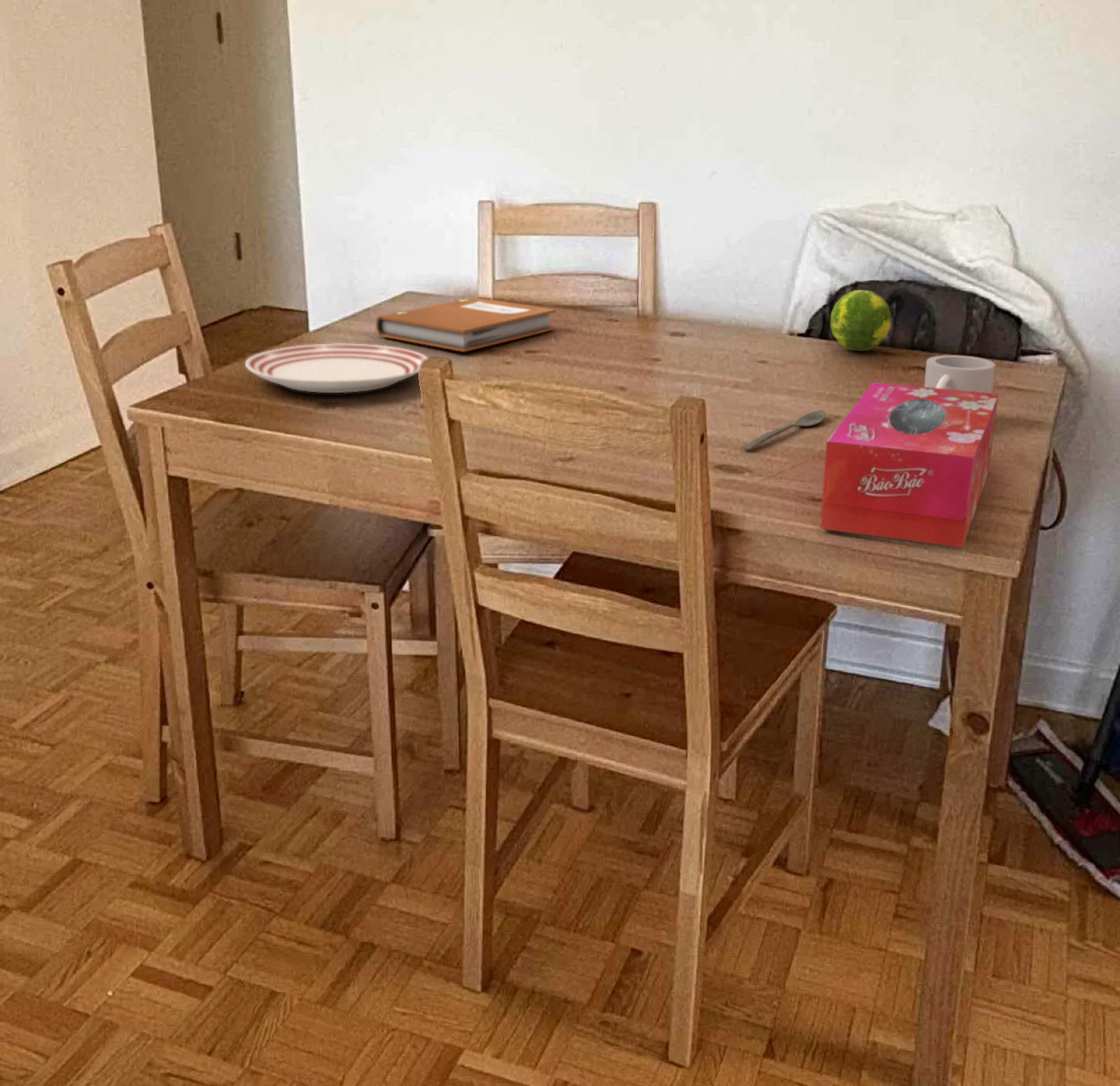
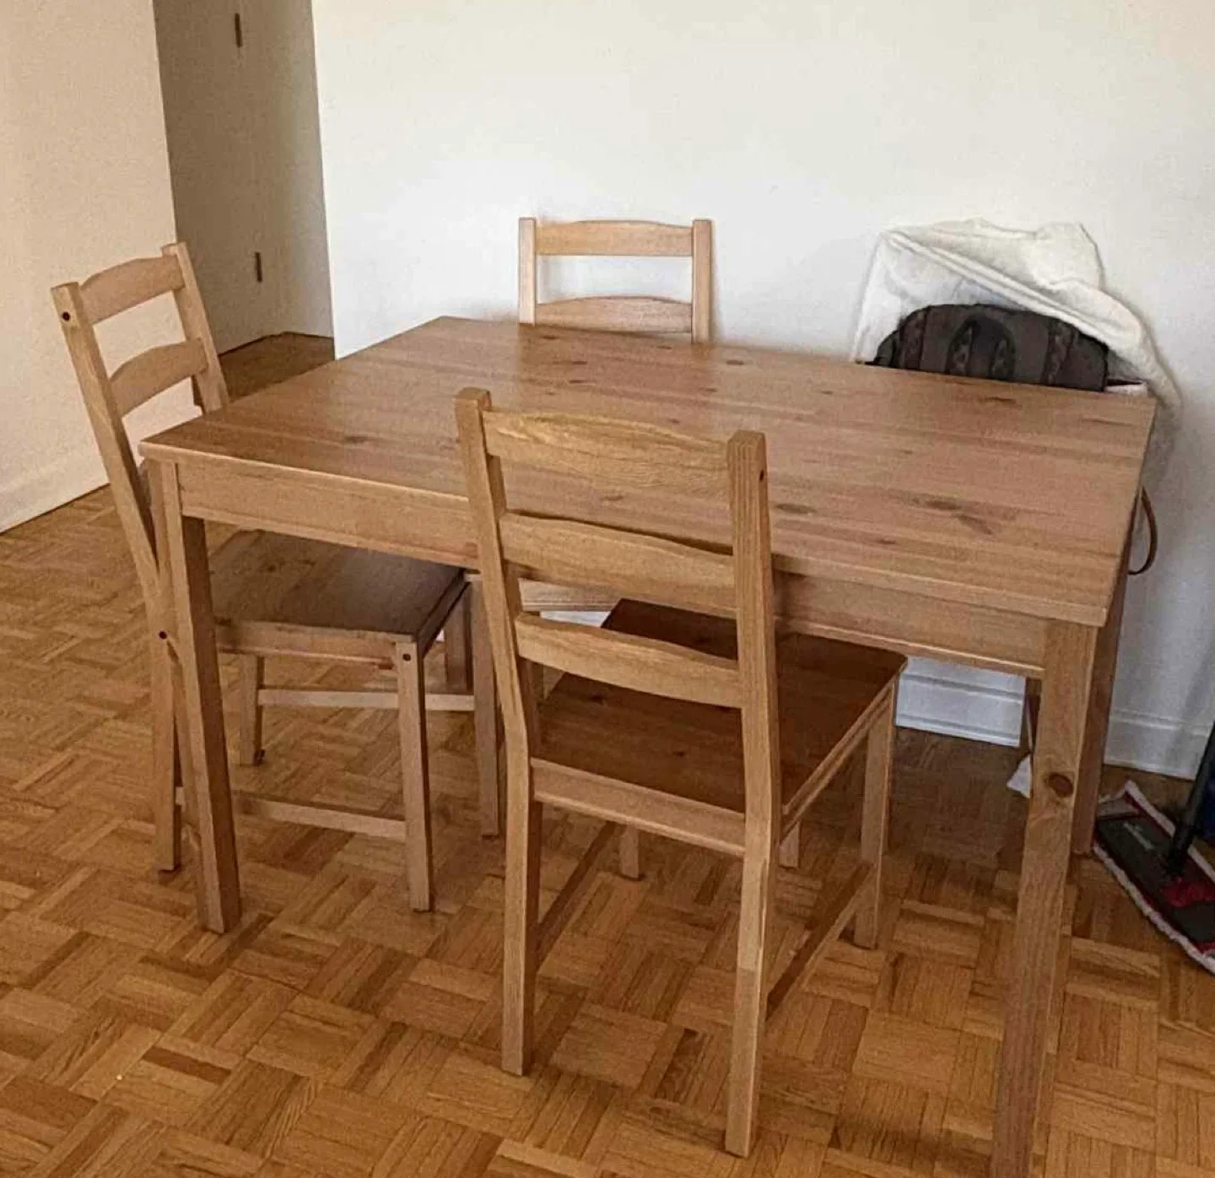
- fruit (860, 321)
- dinner plate (338, 369)
- notebook (469, 321)
- tissue box (914, 457)
- spoon (785, 429)
- mug (953, 389)
